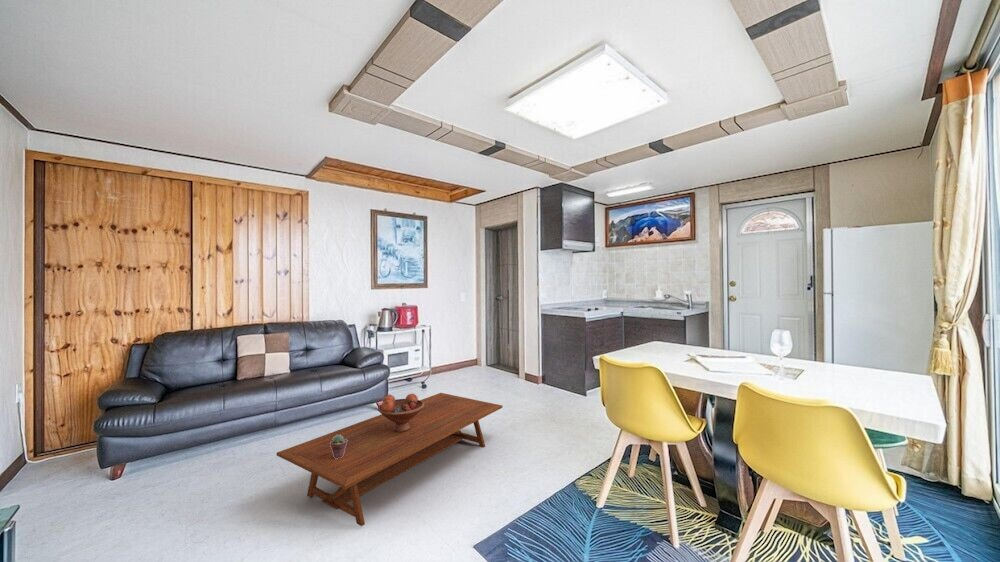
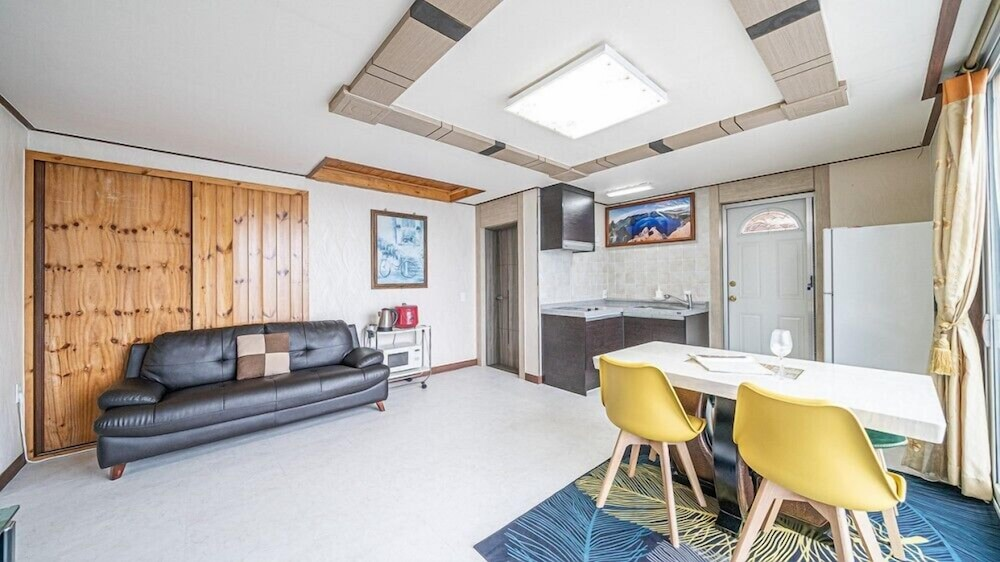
- fruit bowl (401, 412)
- potted succulent (338, 445)
- coffee table (407, 446)
